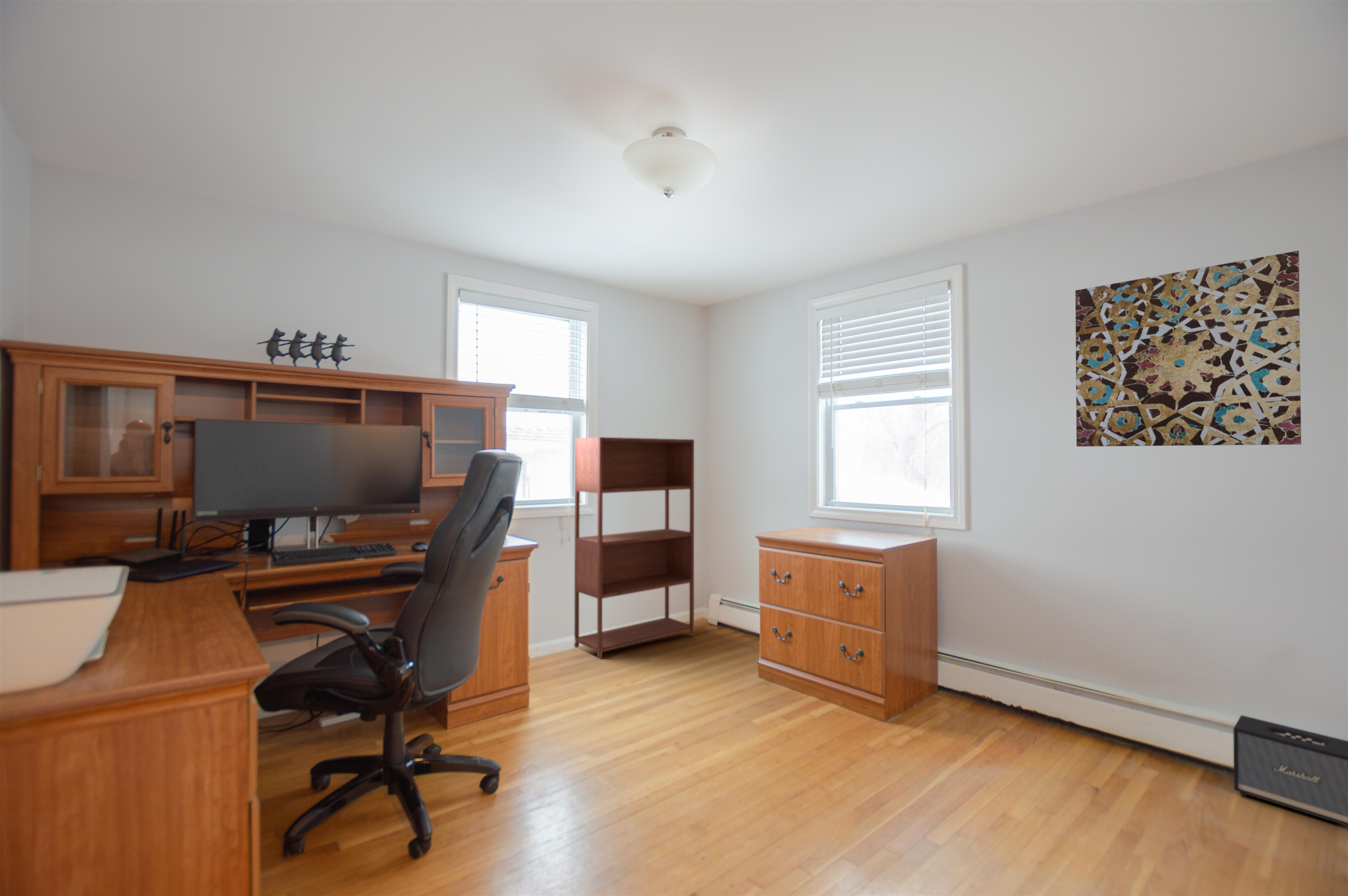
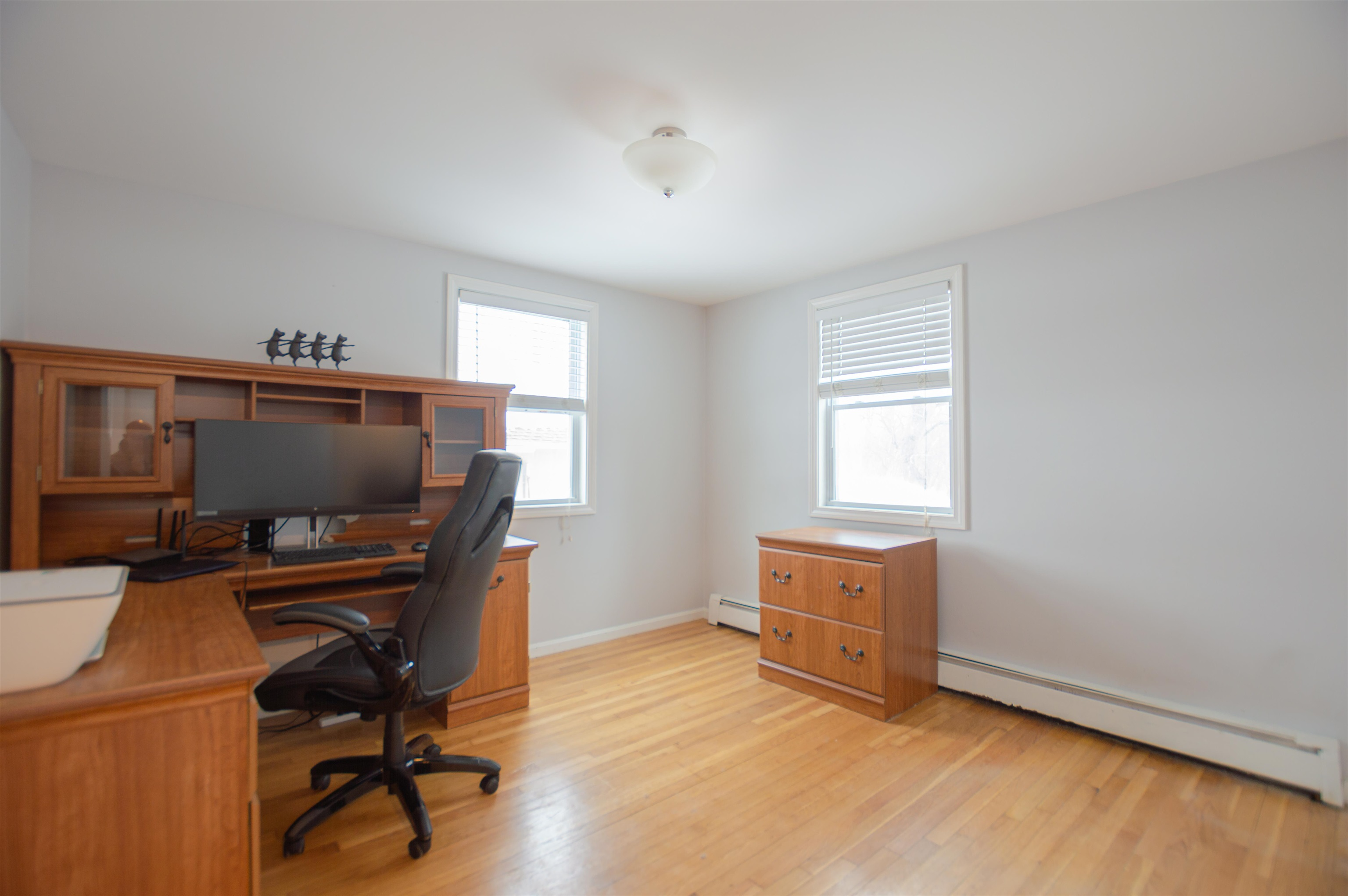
- wall art (1176, 359)
- speaker (1299, 770)
- bookshelf (636, 540)
